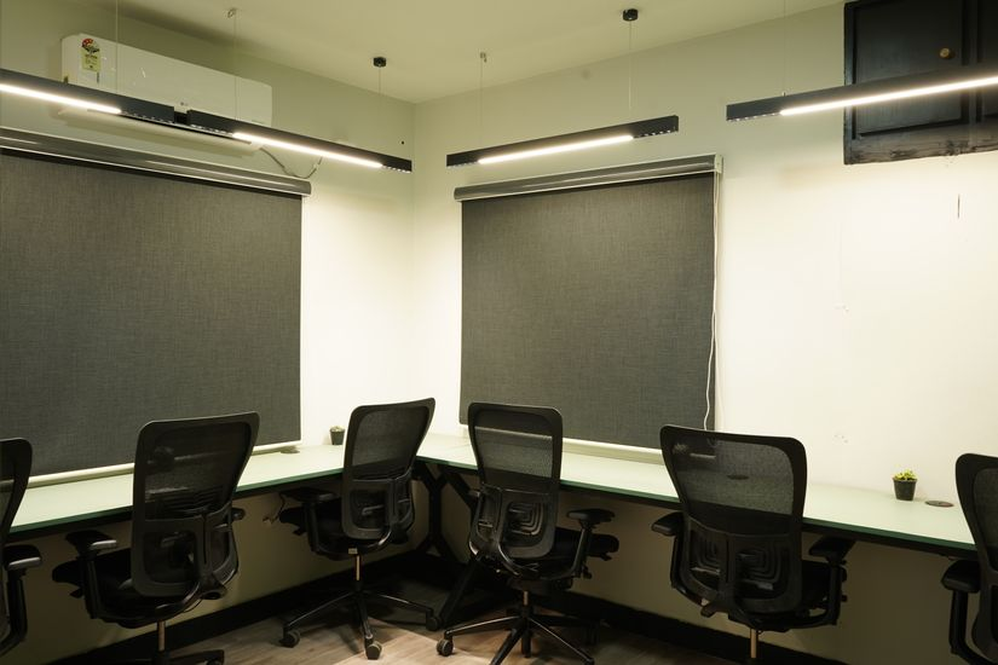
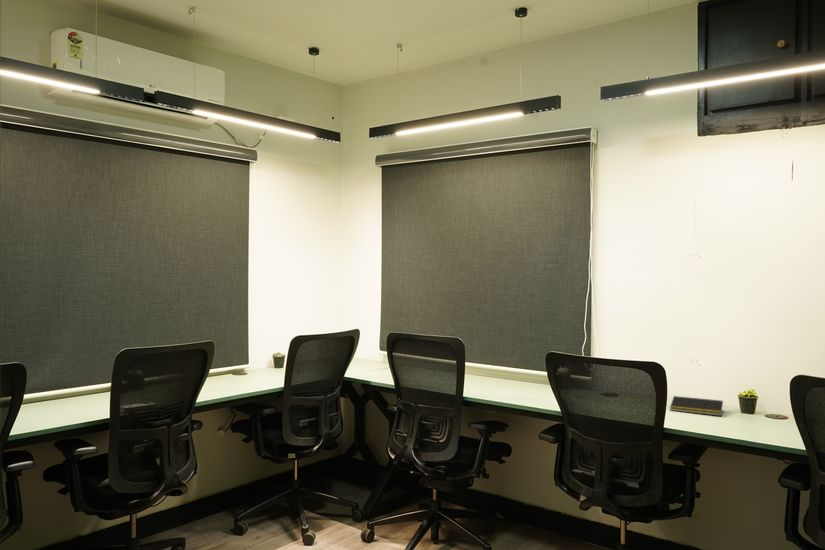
+ notepad (696, 405)
